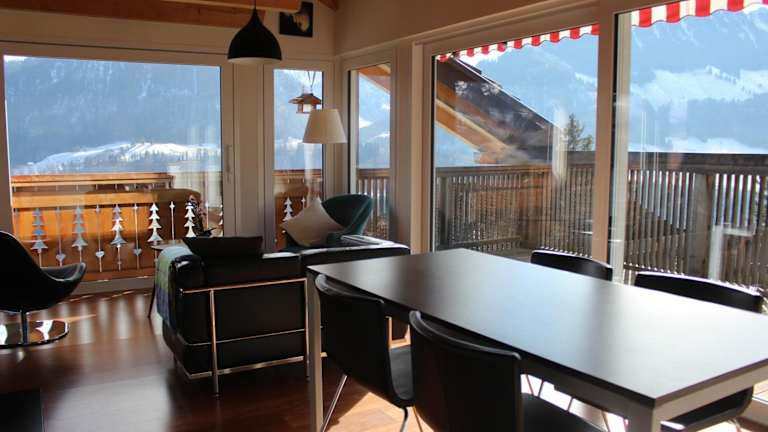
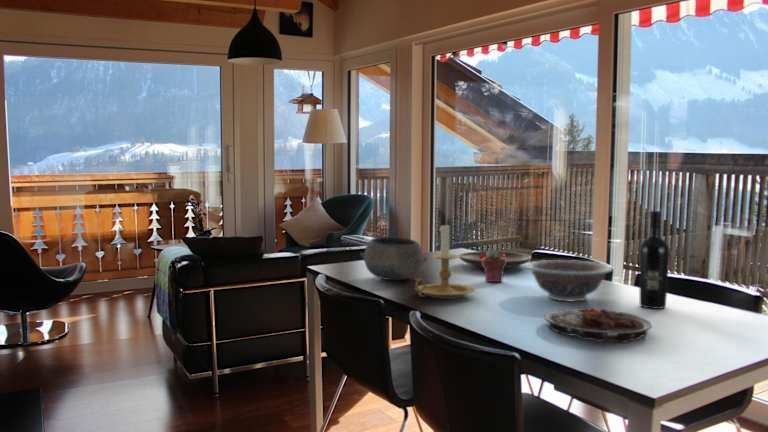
+ potted succulent (493, 265)
+ plate (500, 255)
+ candle holder (444, 259)
+ bowl (393, 258)
+ decorative bowl (567, 281)
+ plate (596, 320)
+ wine bottle (654, 258)
